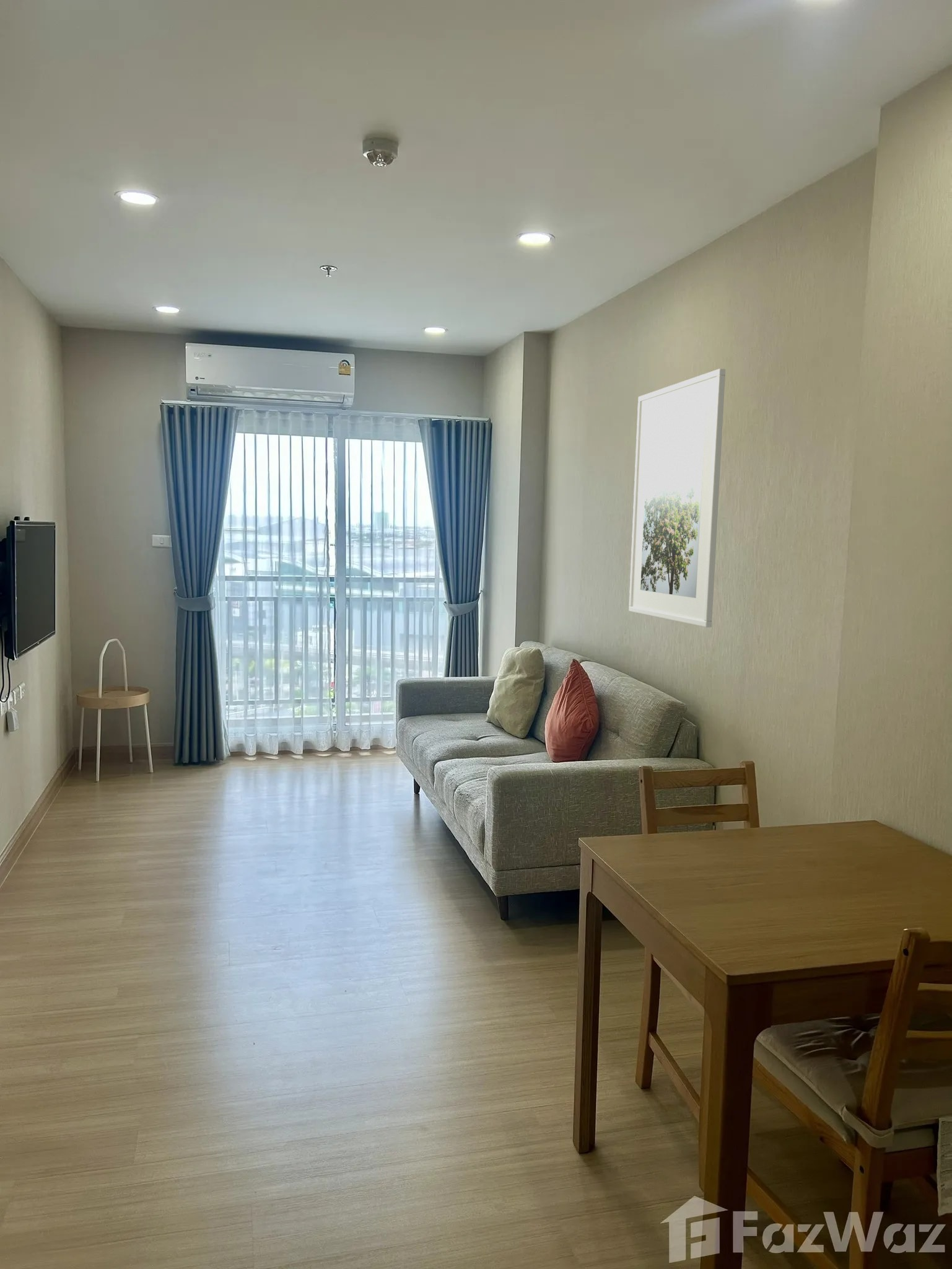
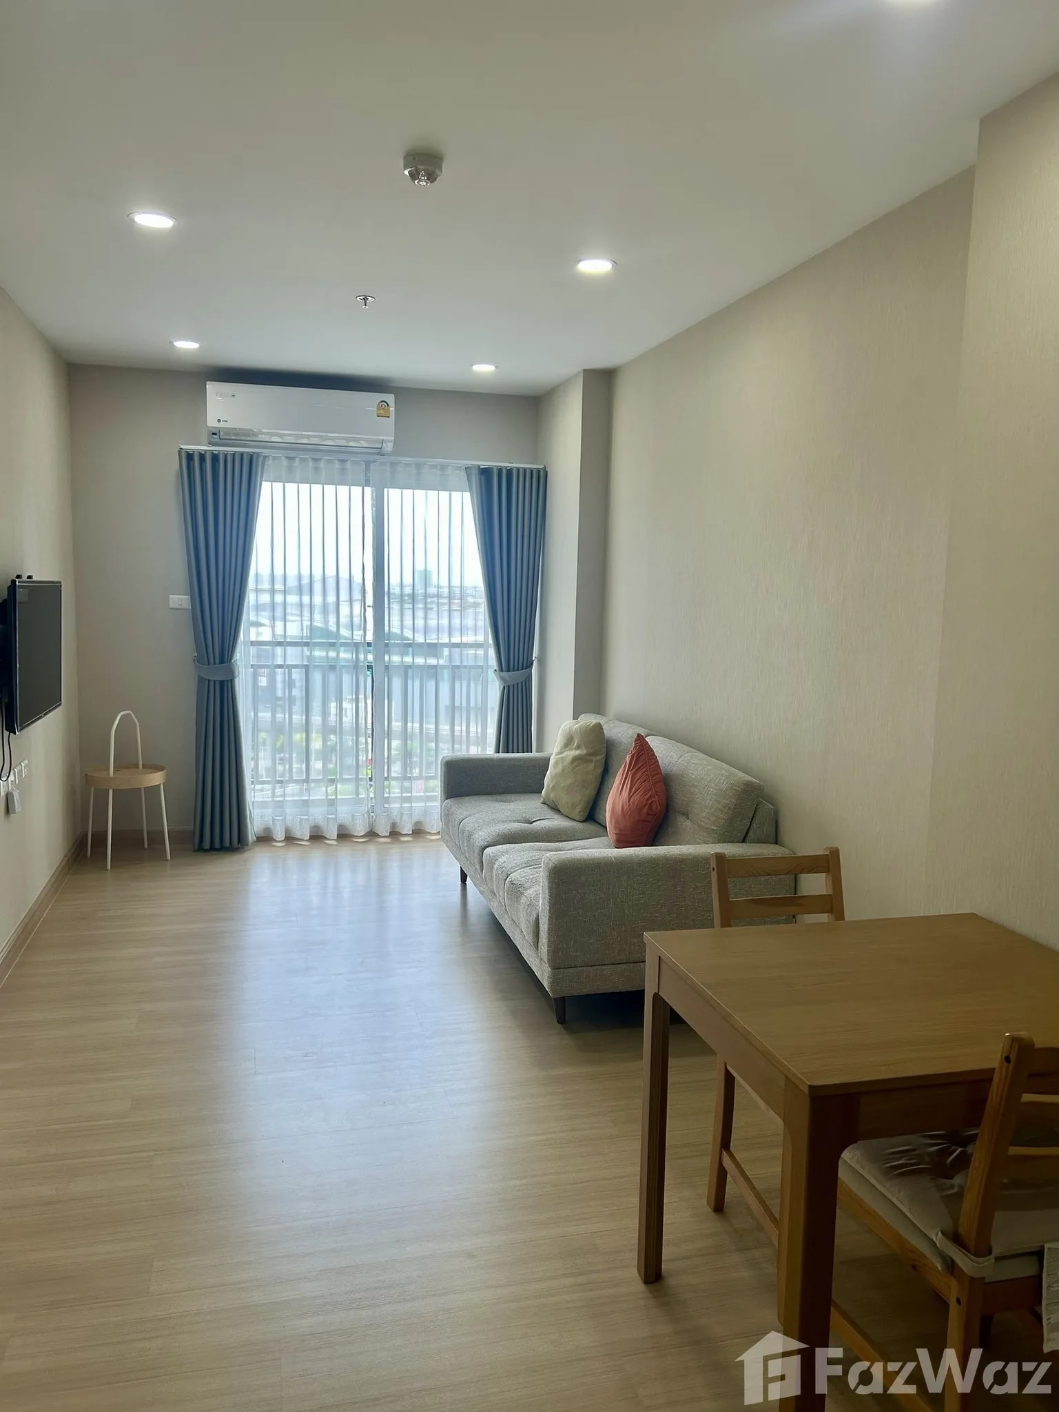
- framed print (671, 503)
